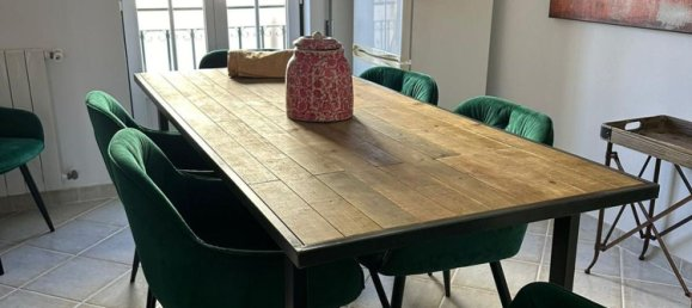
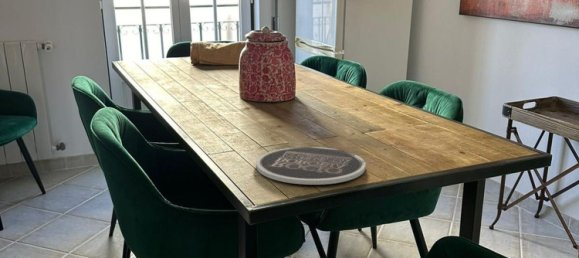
+ plate (310, 163)
